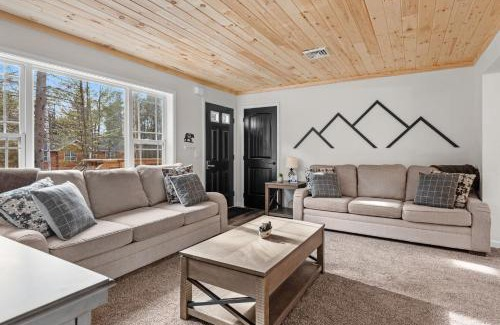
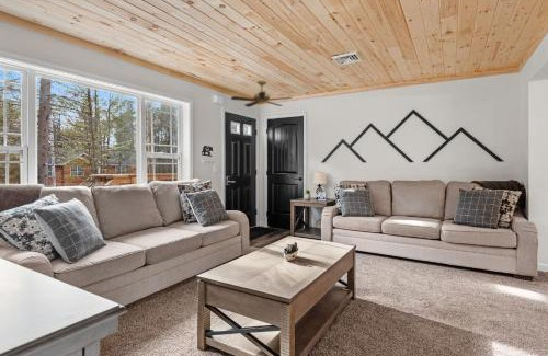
+ ceiling fan (261, 91)
